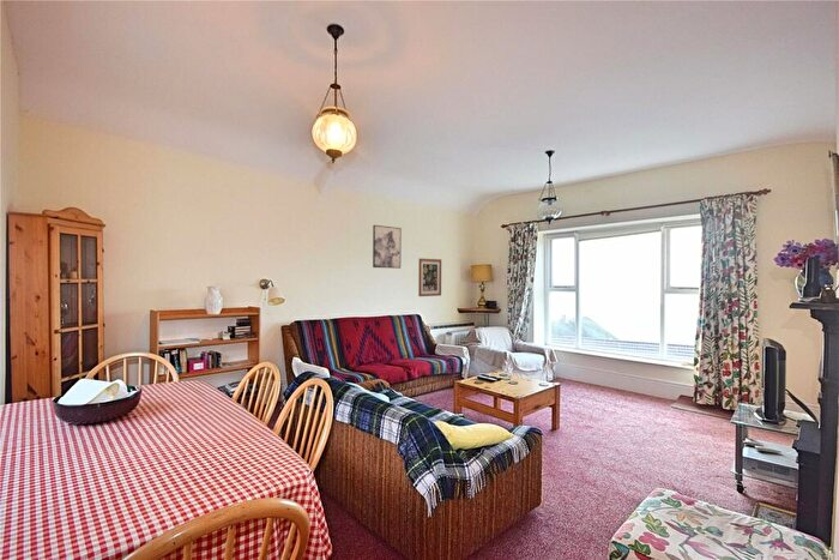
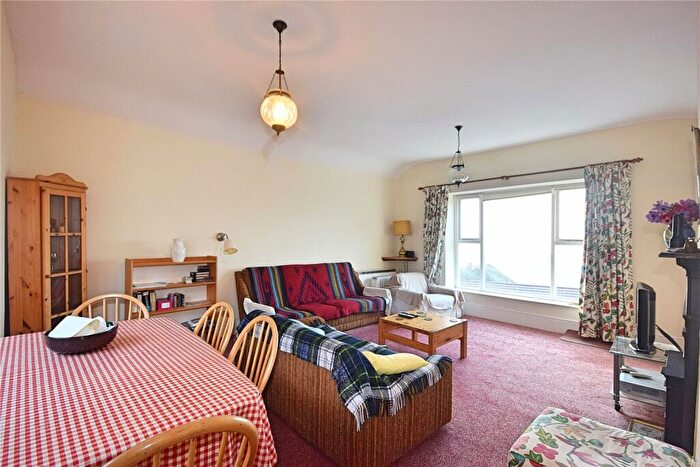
- wall art (387, 247)
- wall art (430, 277)
